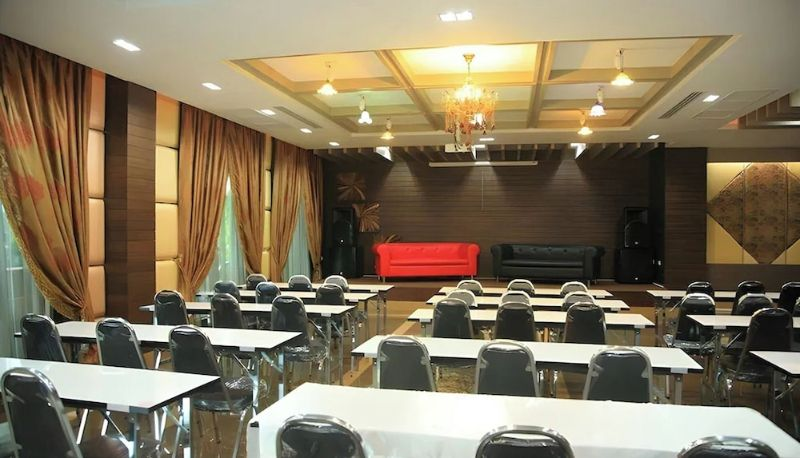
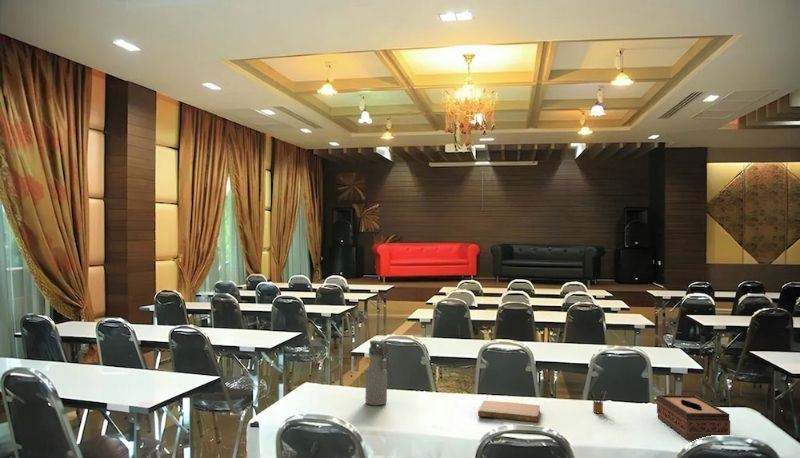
+ notebook (509, 410)
+ pencil box (597, 400)
+ tissue box (691, 416)
+ water bottle (376, 372)
